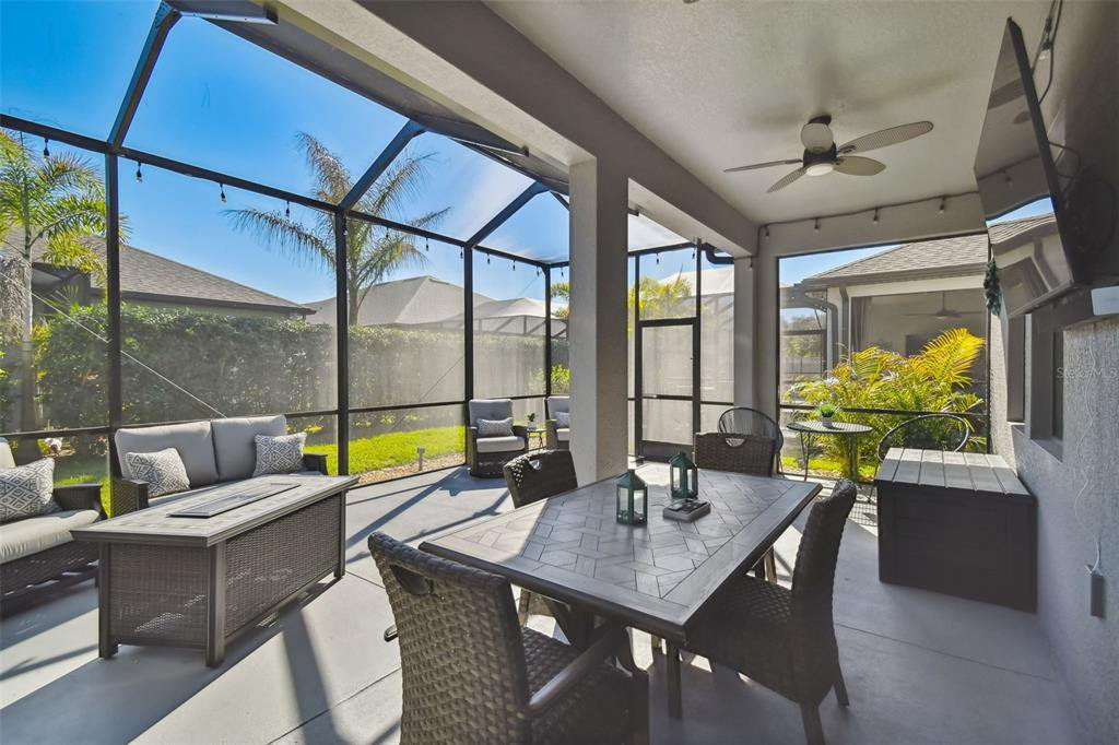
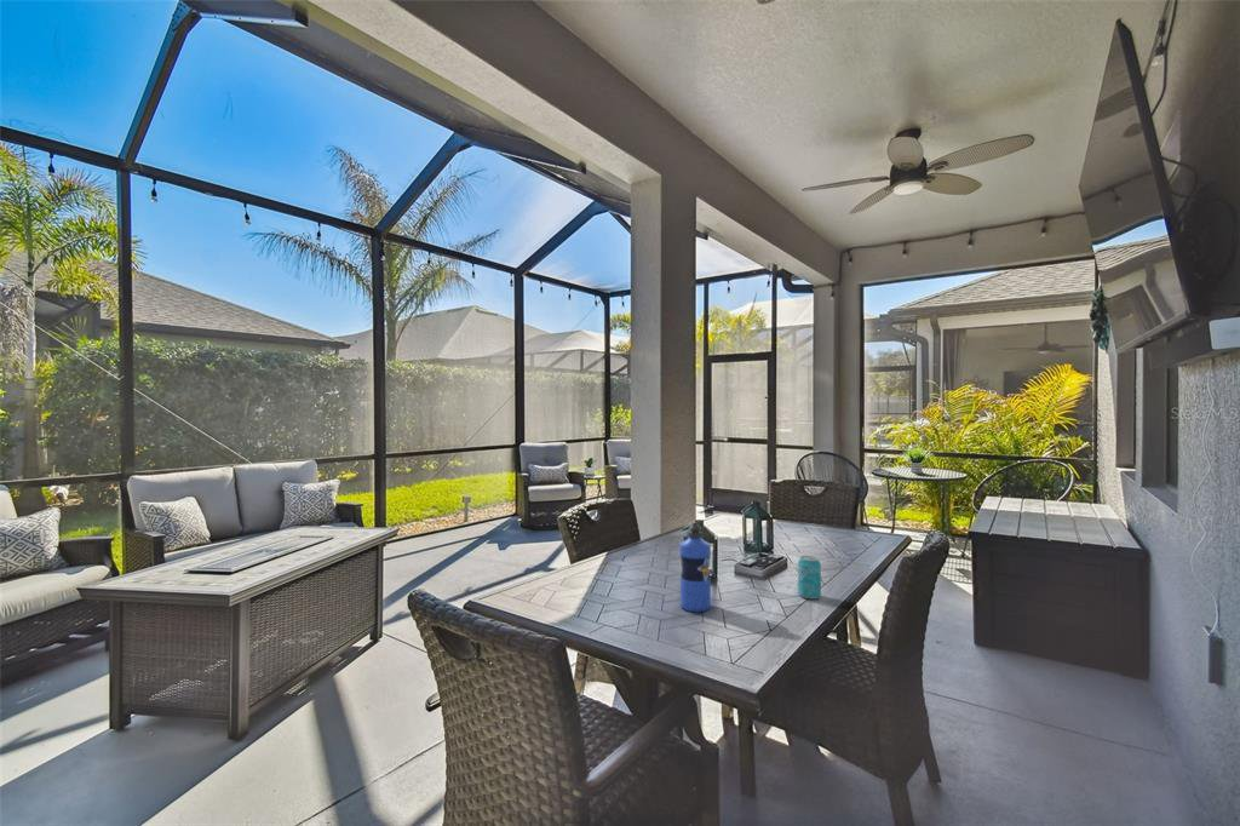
+ beverage can (809, 577)
+ water bottle (695, 564)
